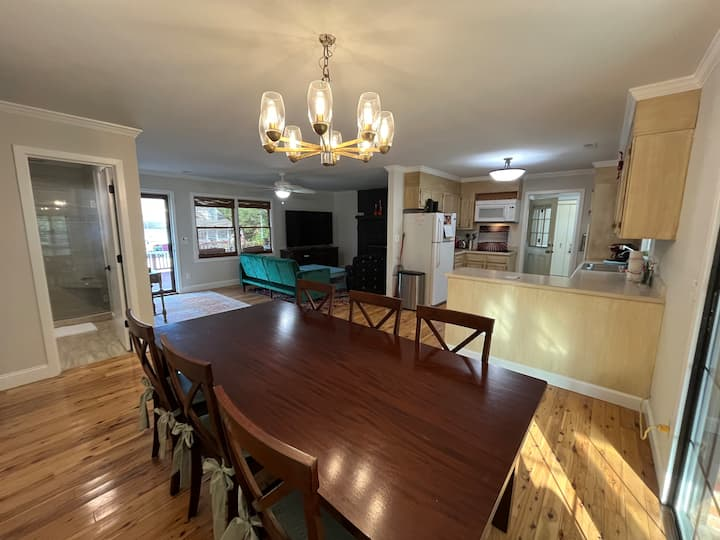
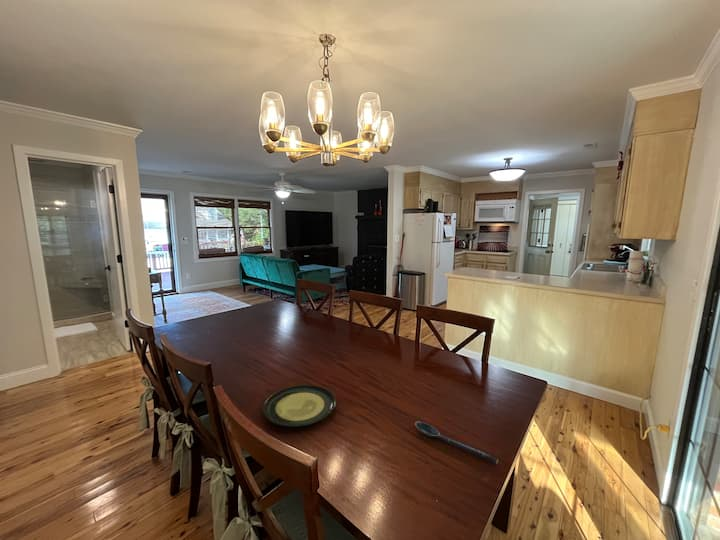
+ spoon (452, 442)
+ plate (300, 405)
